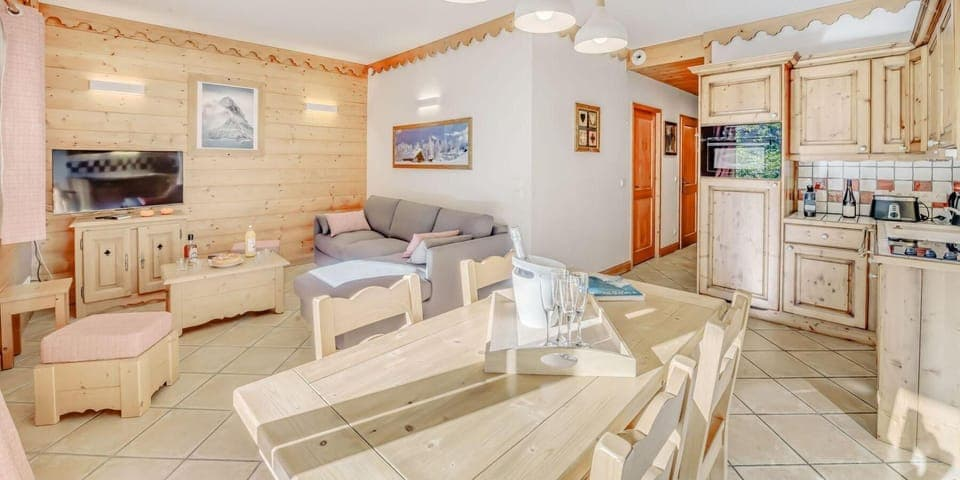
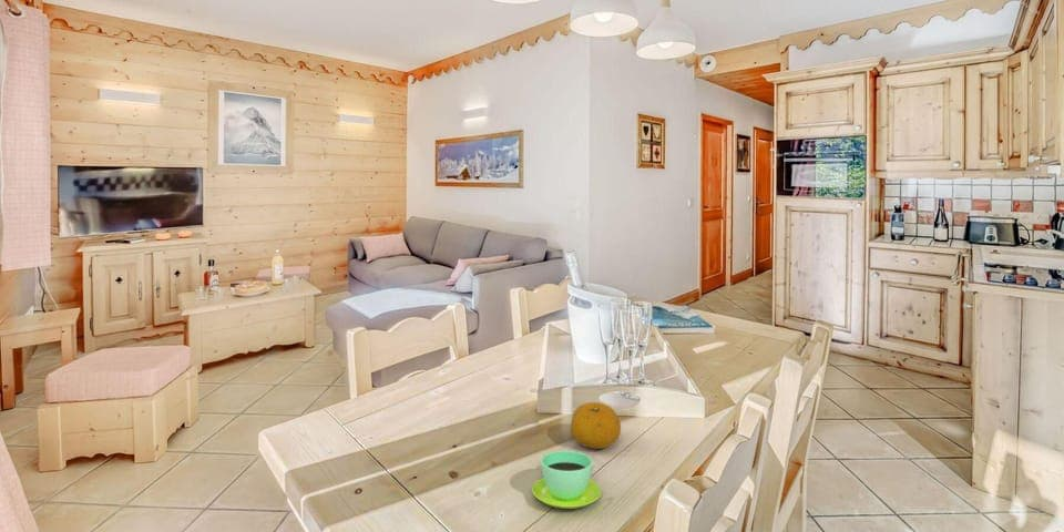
+ cup (566, 478)
+ fruit (595, 423)
